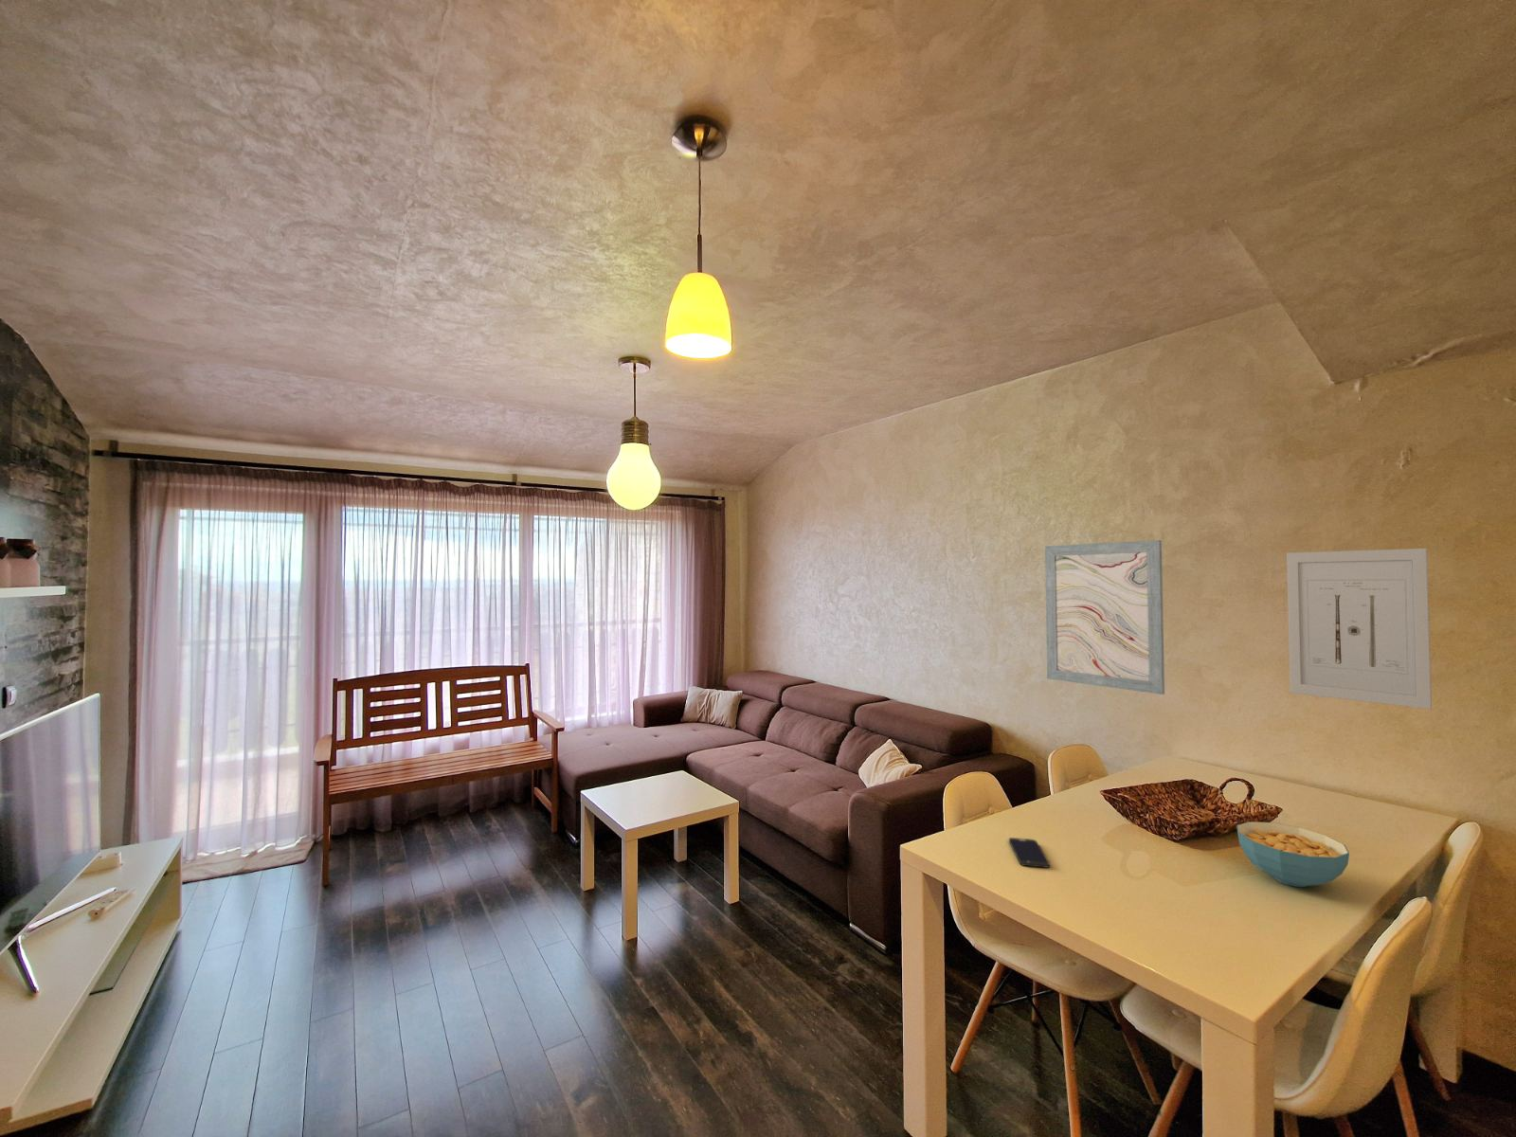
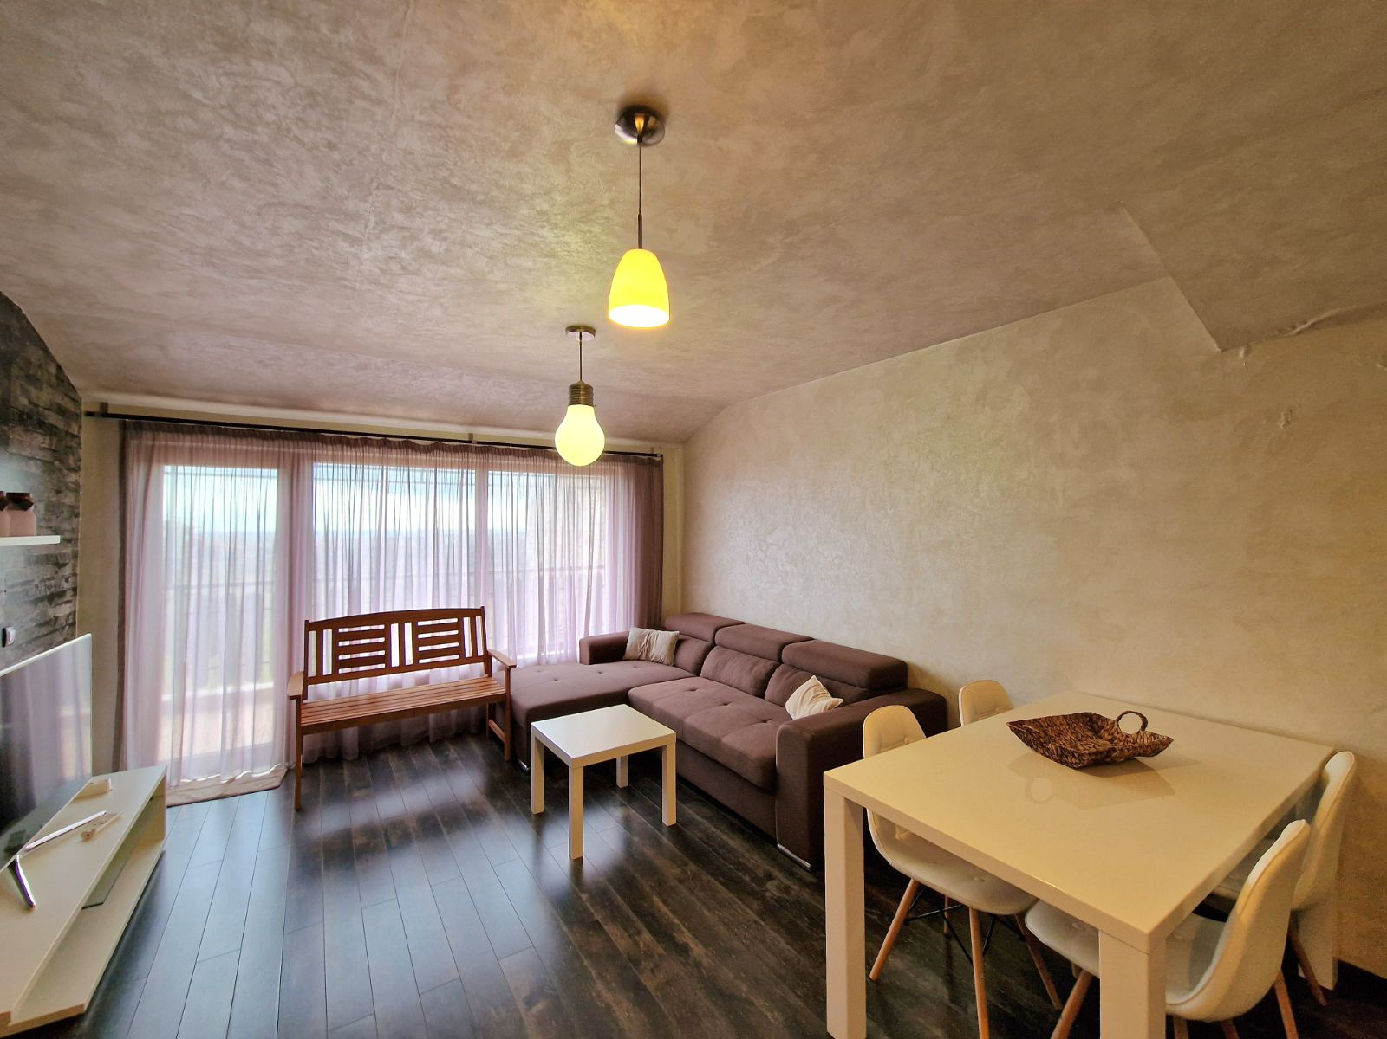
- smartphone (1028, 852)
- wall art (1101, 614)
- wall art (1354, 626)
- cereal bowl (1289, 860)
